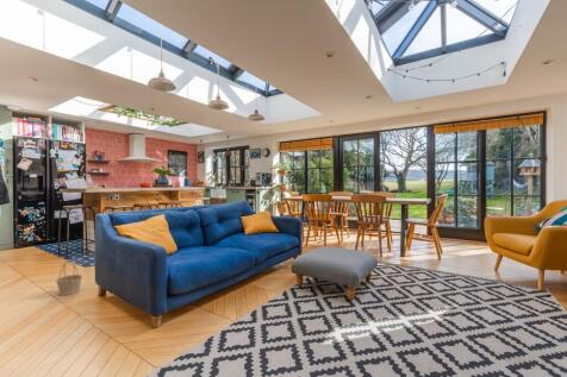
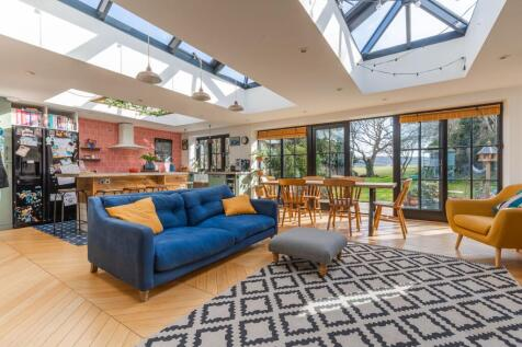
- basket (69, 276)
